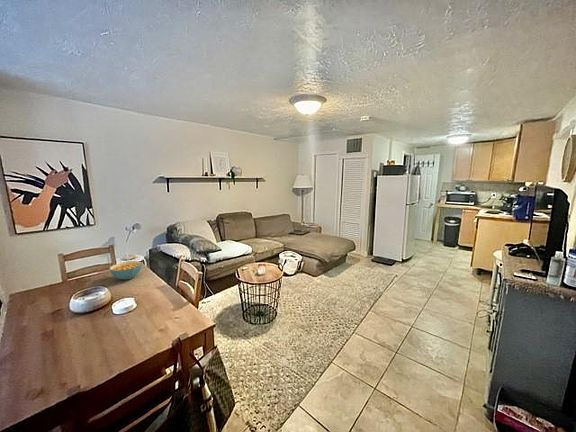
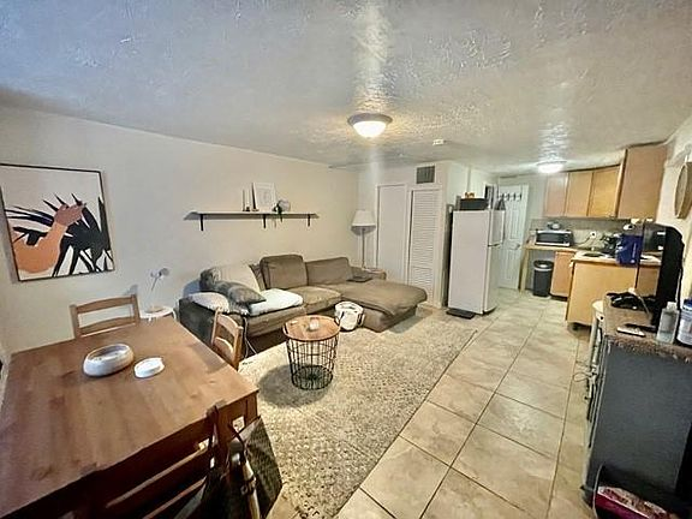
- cereal bowl (126, 271)
